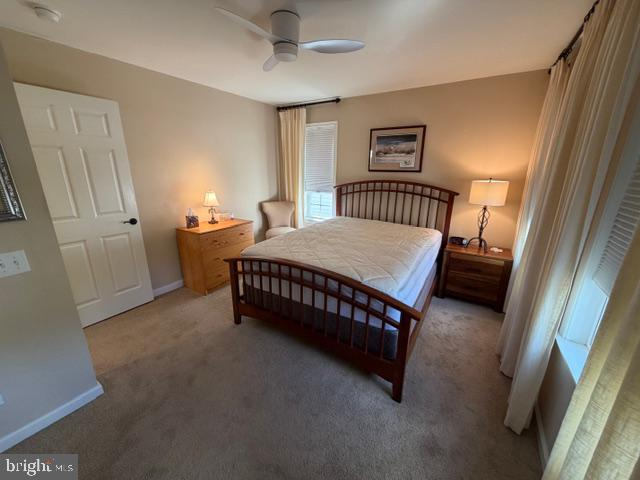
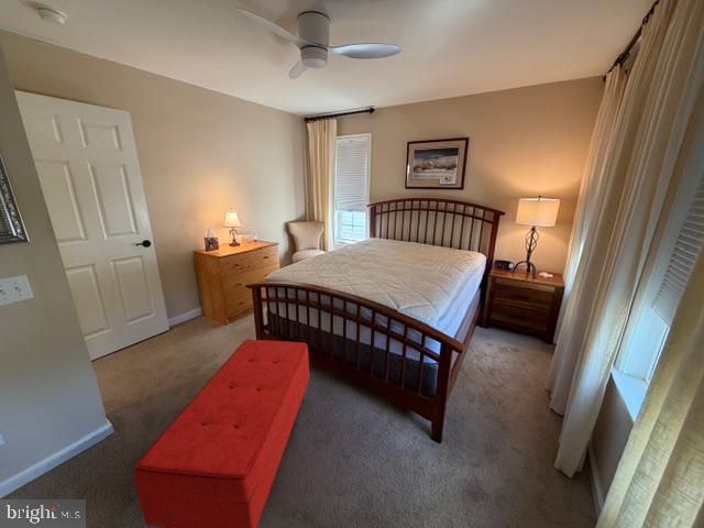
+ bench (249, 419)
